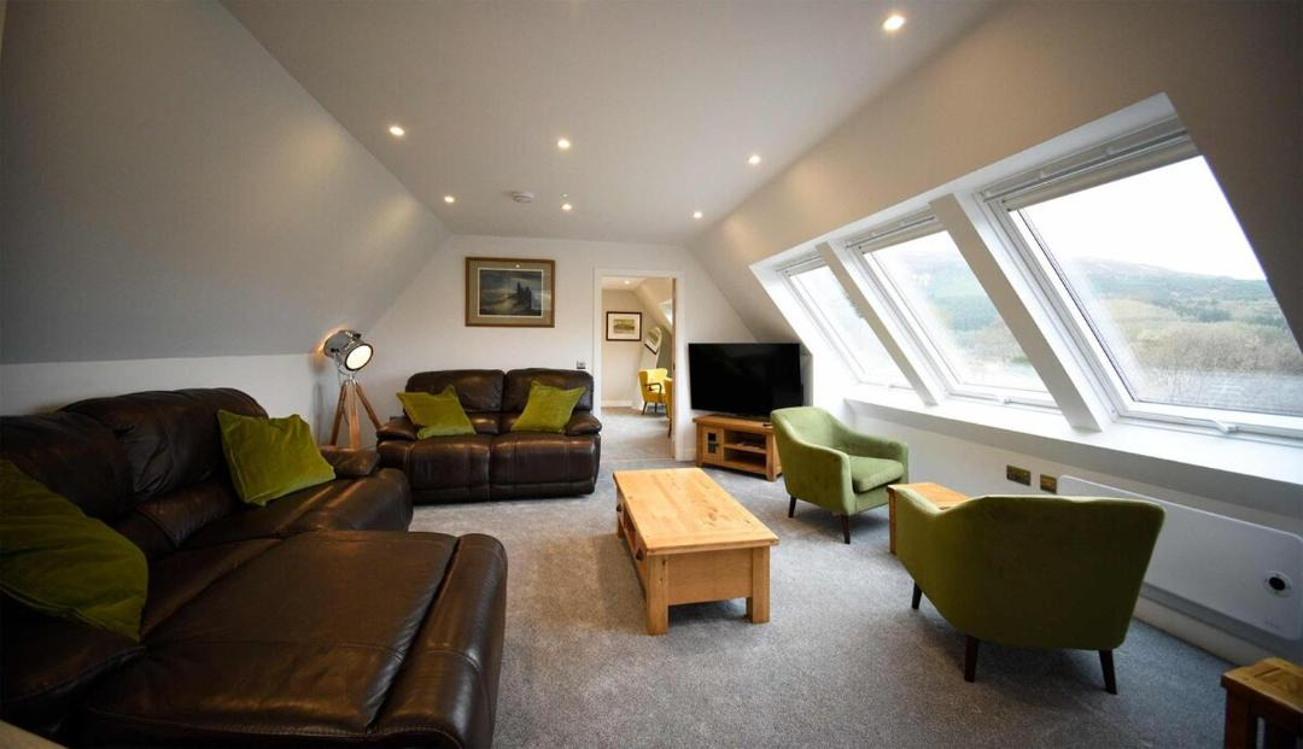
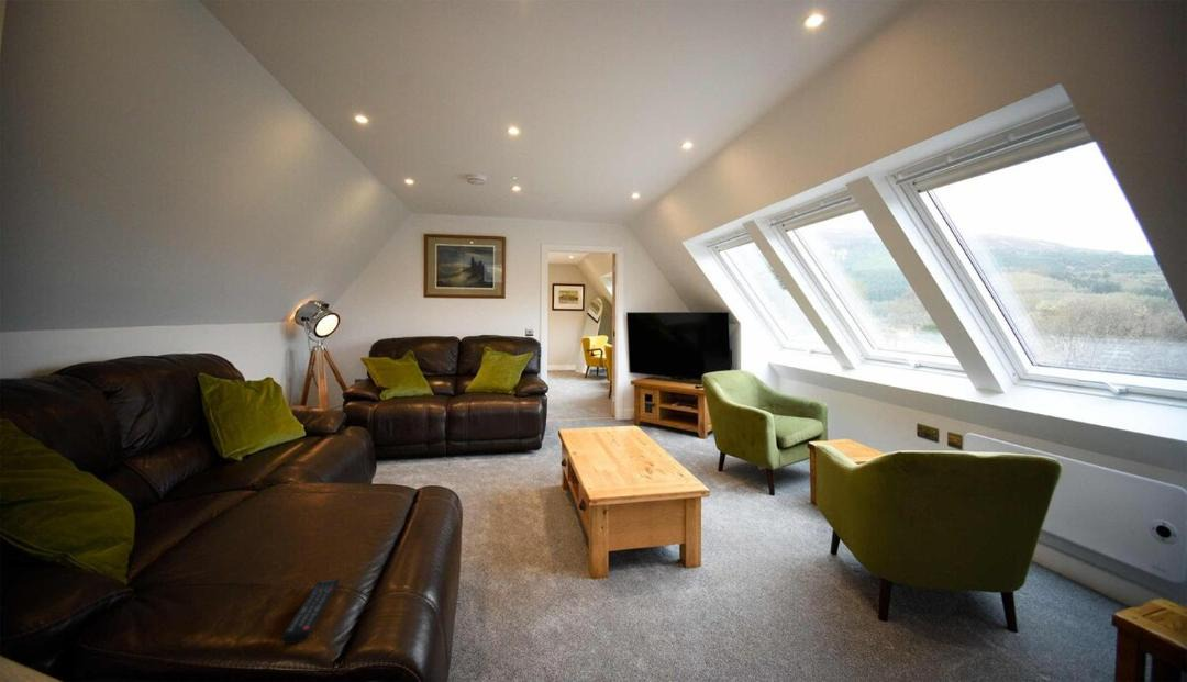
+ remote control (313, 607)
